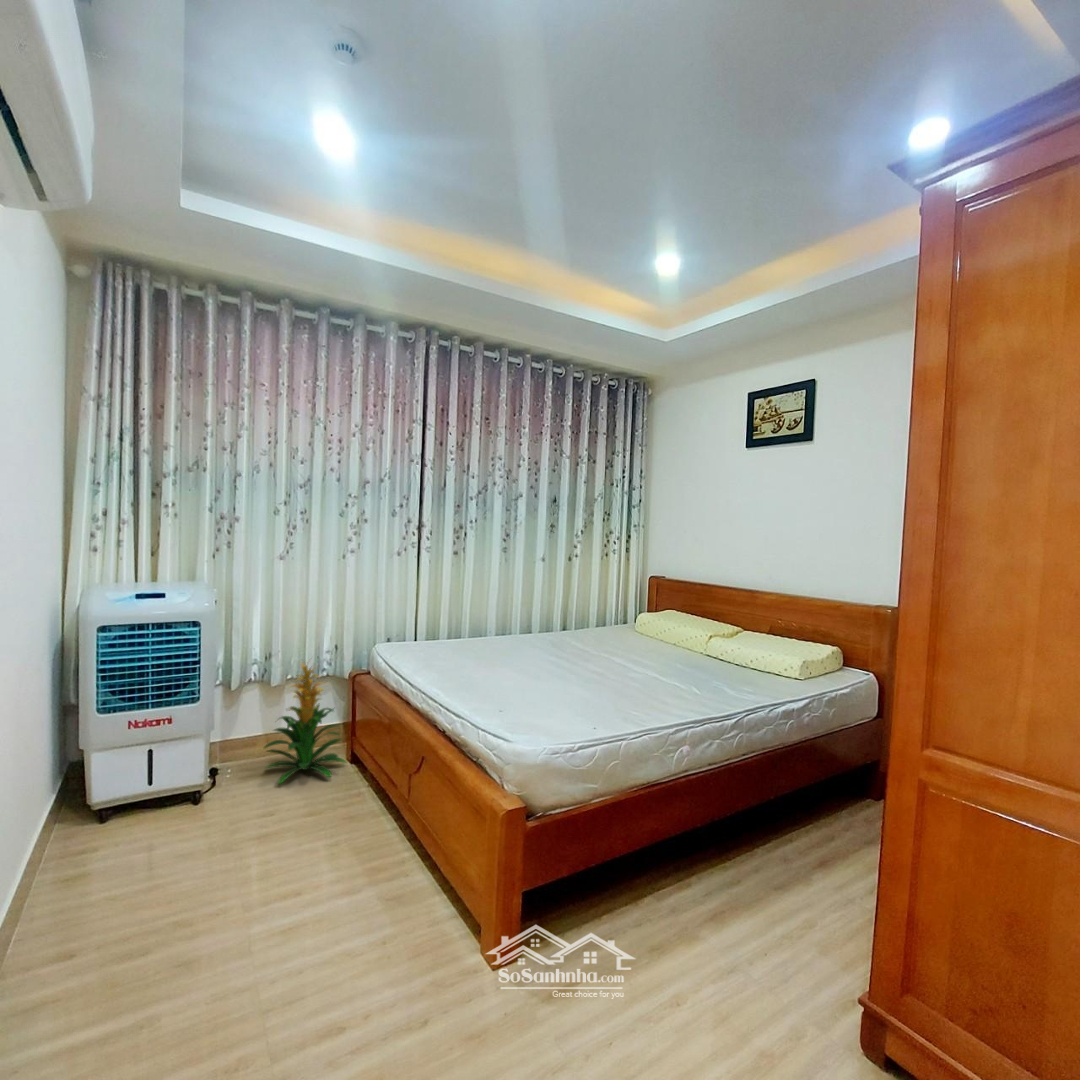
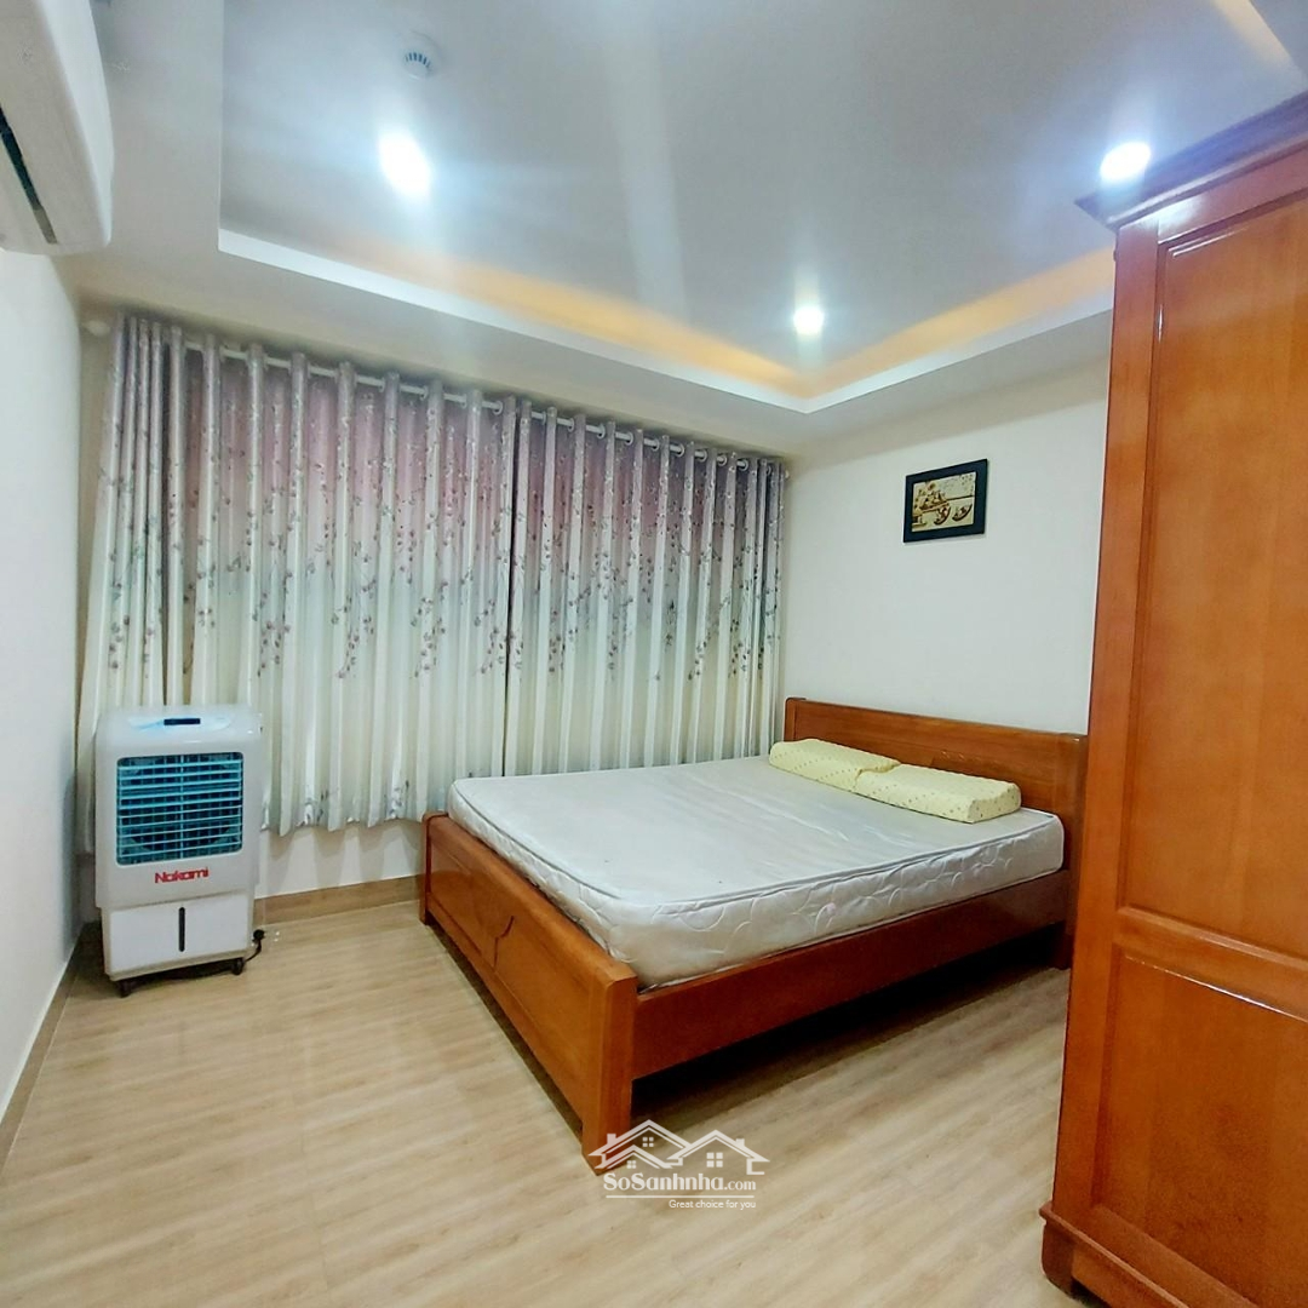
- indoor plant (306, 713)
